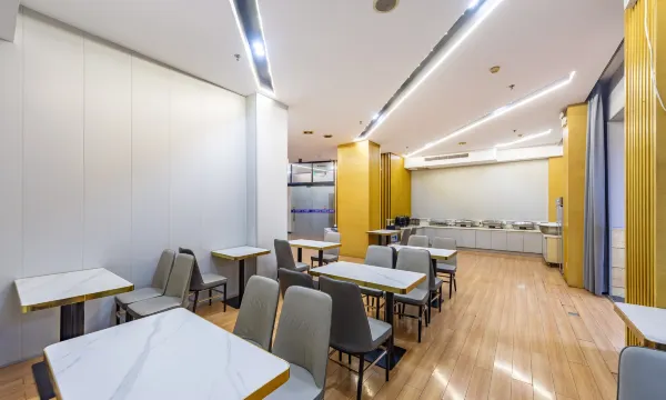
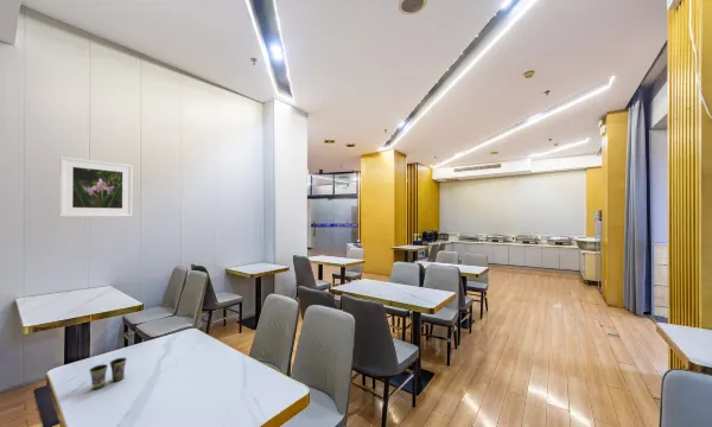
+ cup (112, 372)
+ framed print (98, 189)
